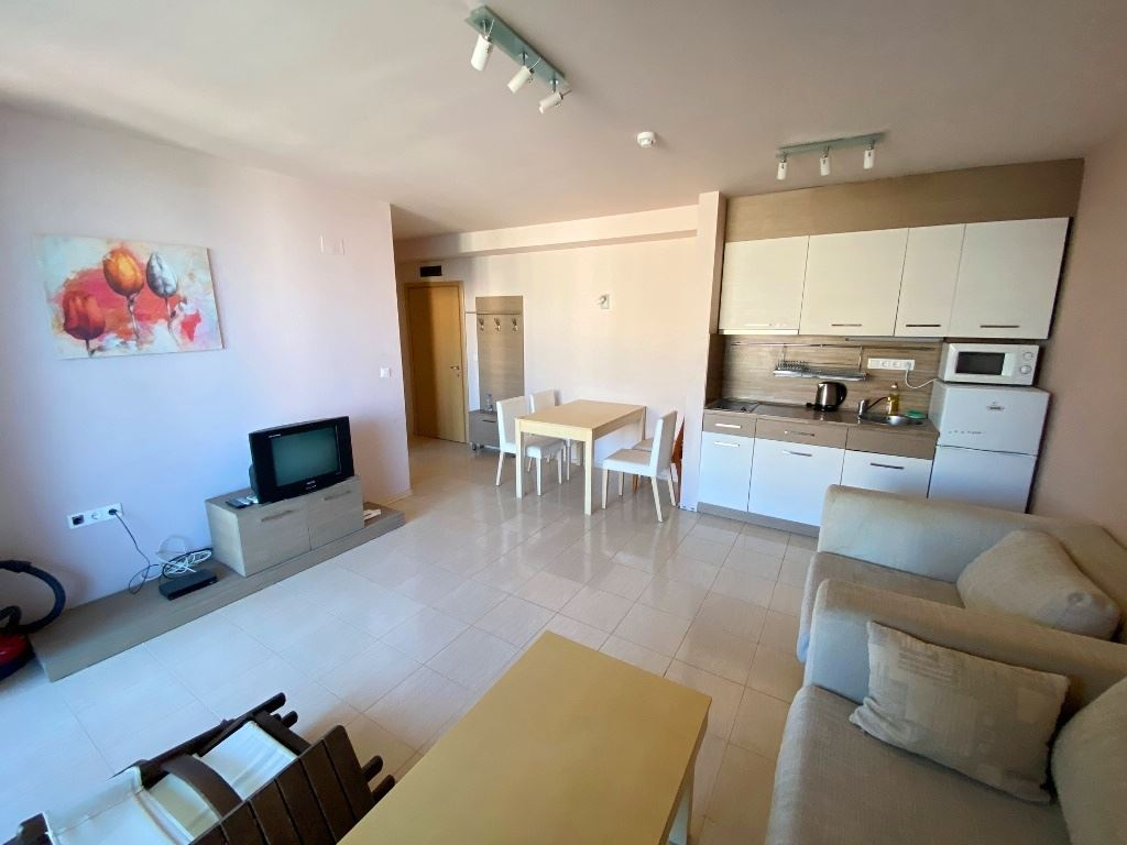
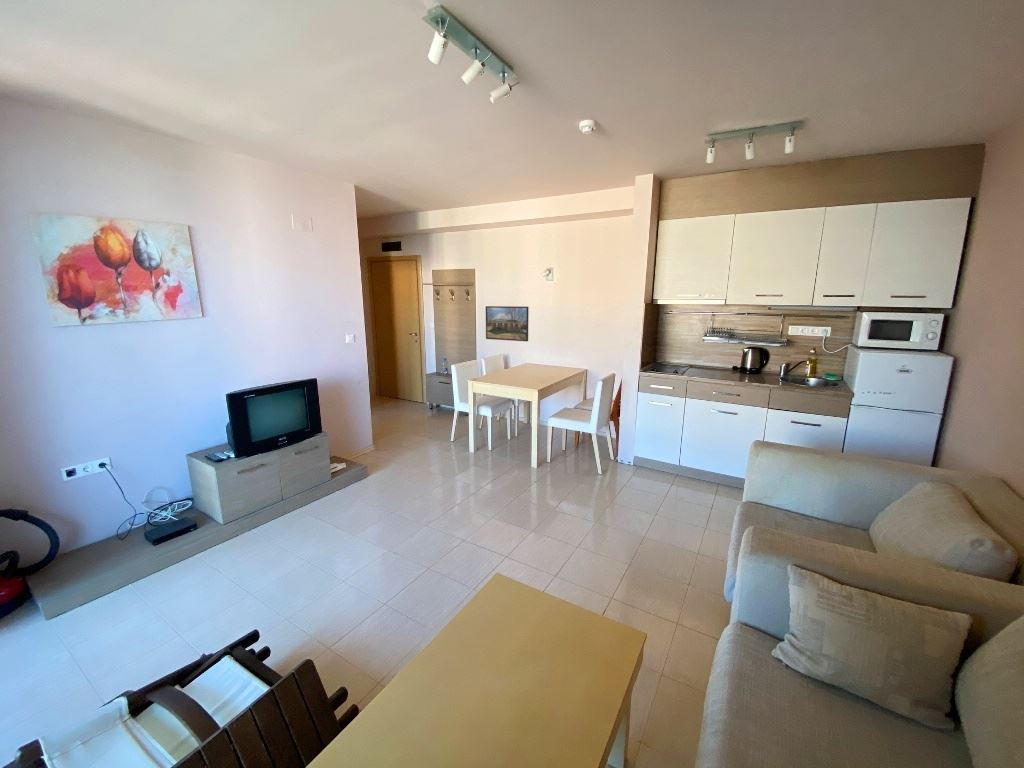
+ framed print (506, 323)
